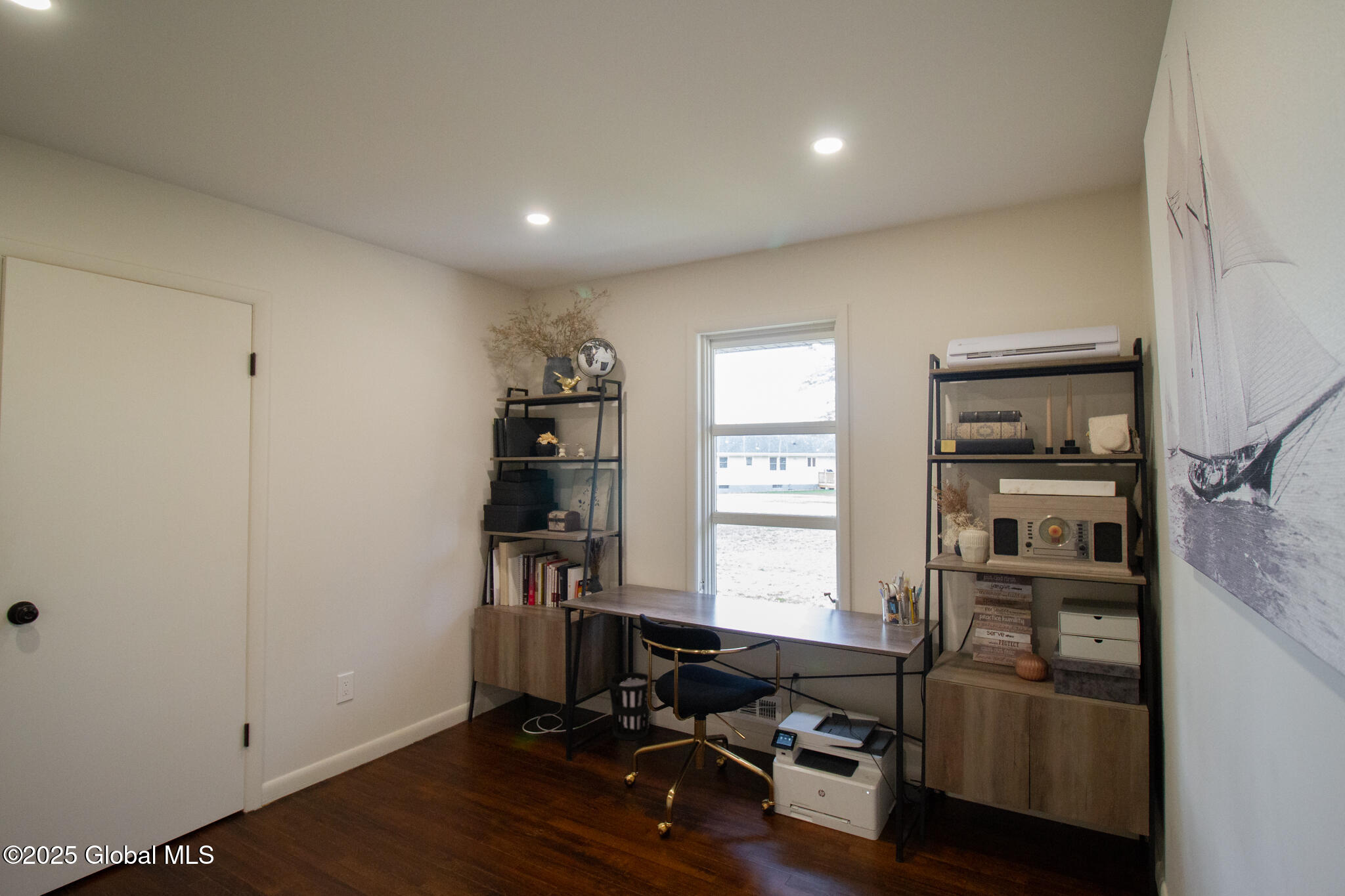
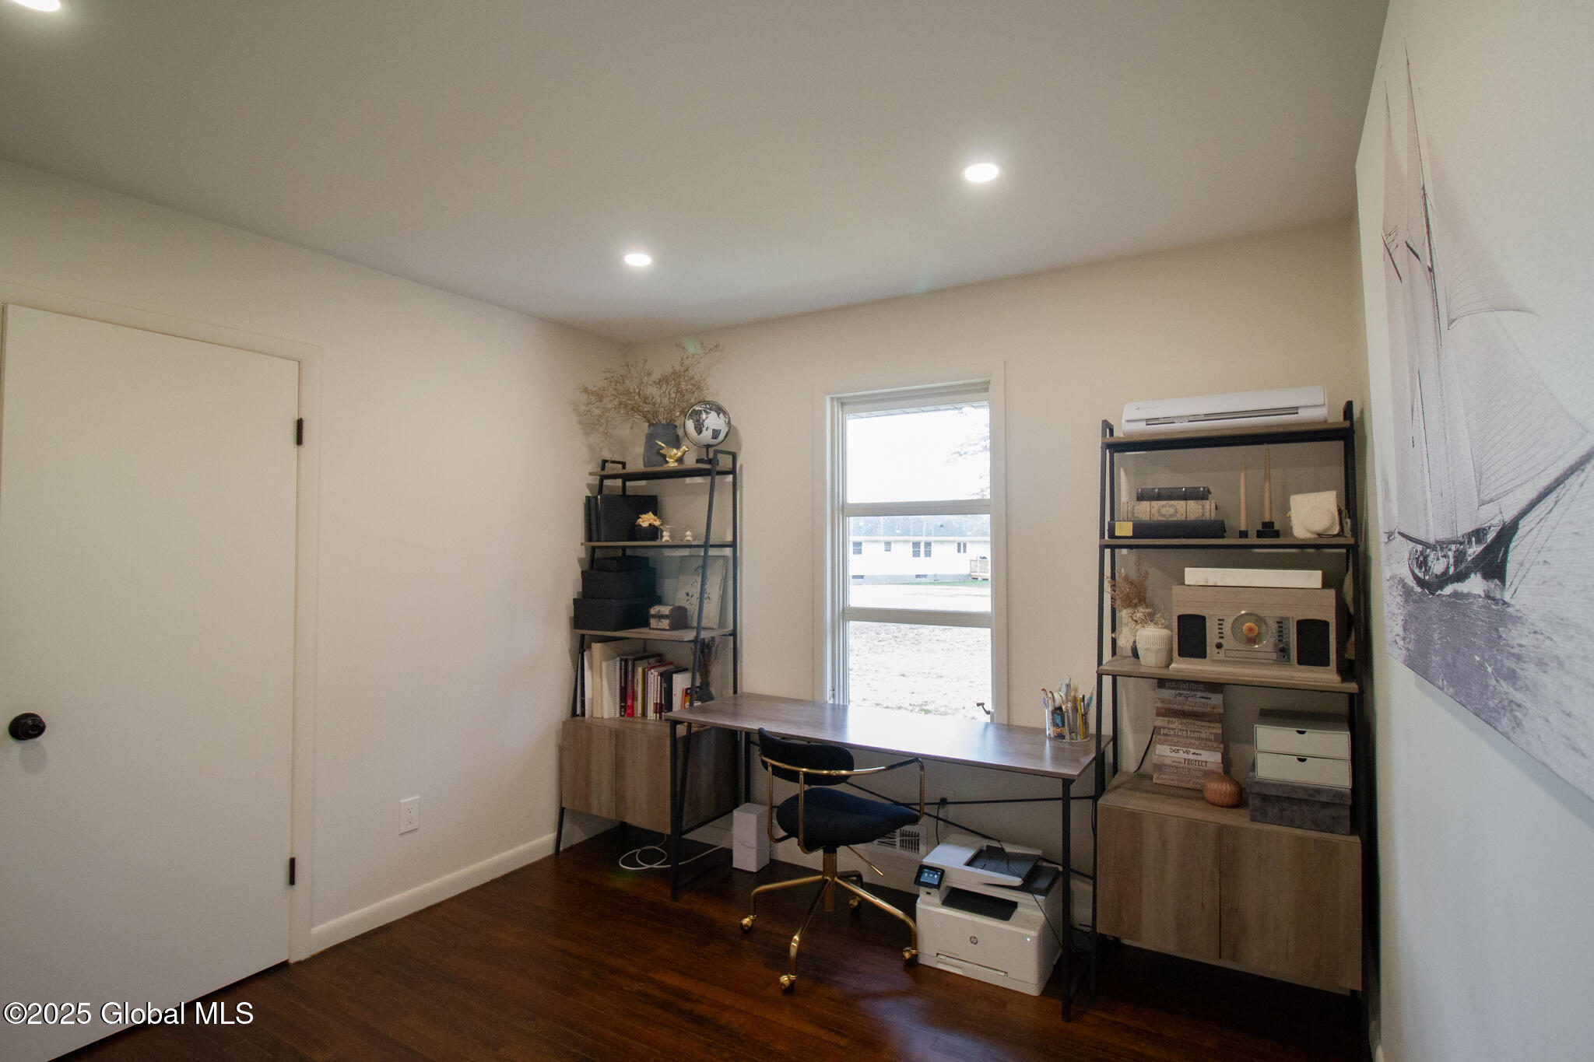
- wastebasket (630, 706)
